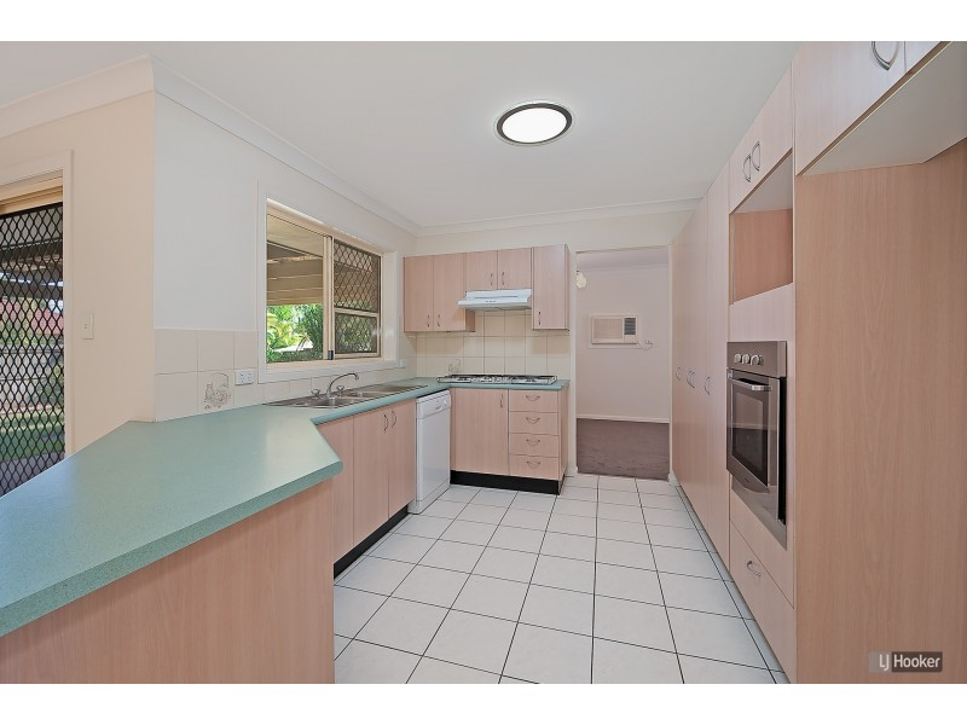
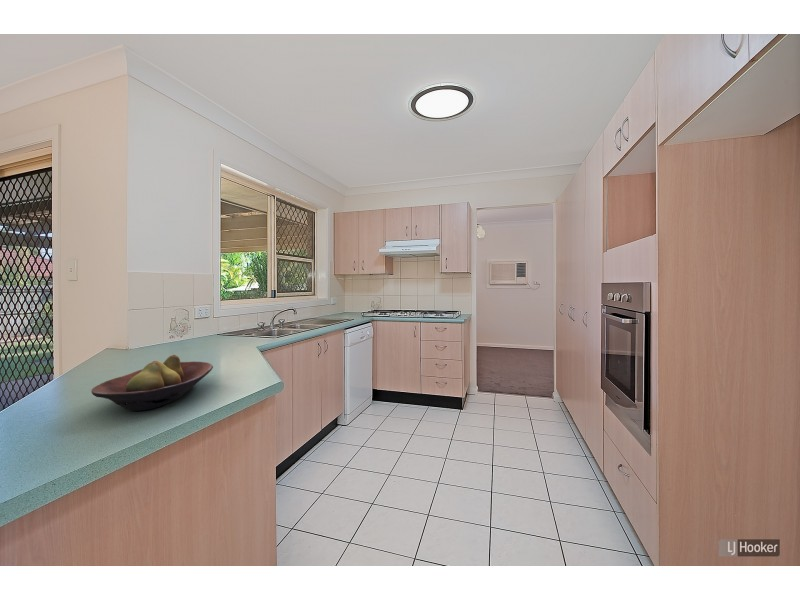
+ fruit bowl (161, 376)
